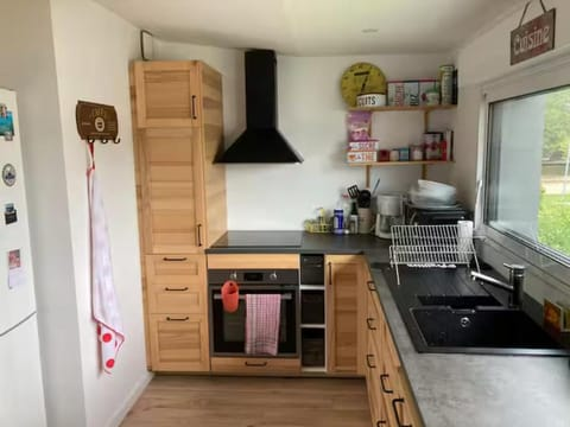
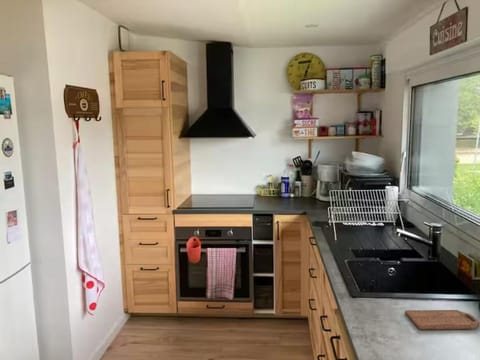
+ cutting board (443, 319)
